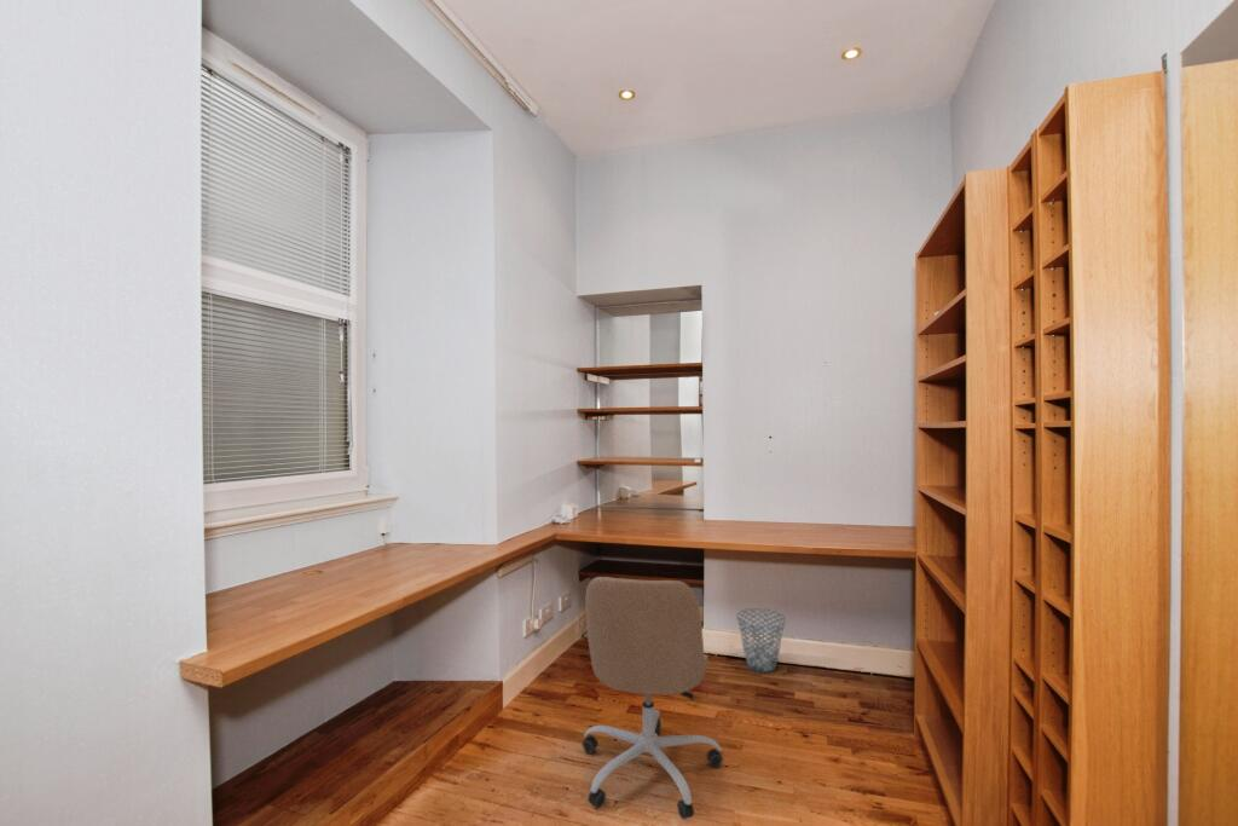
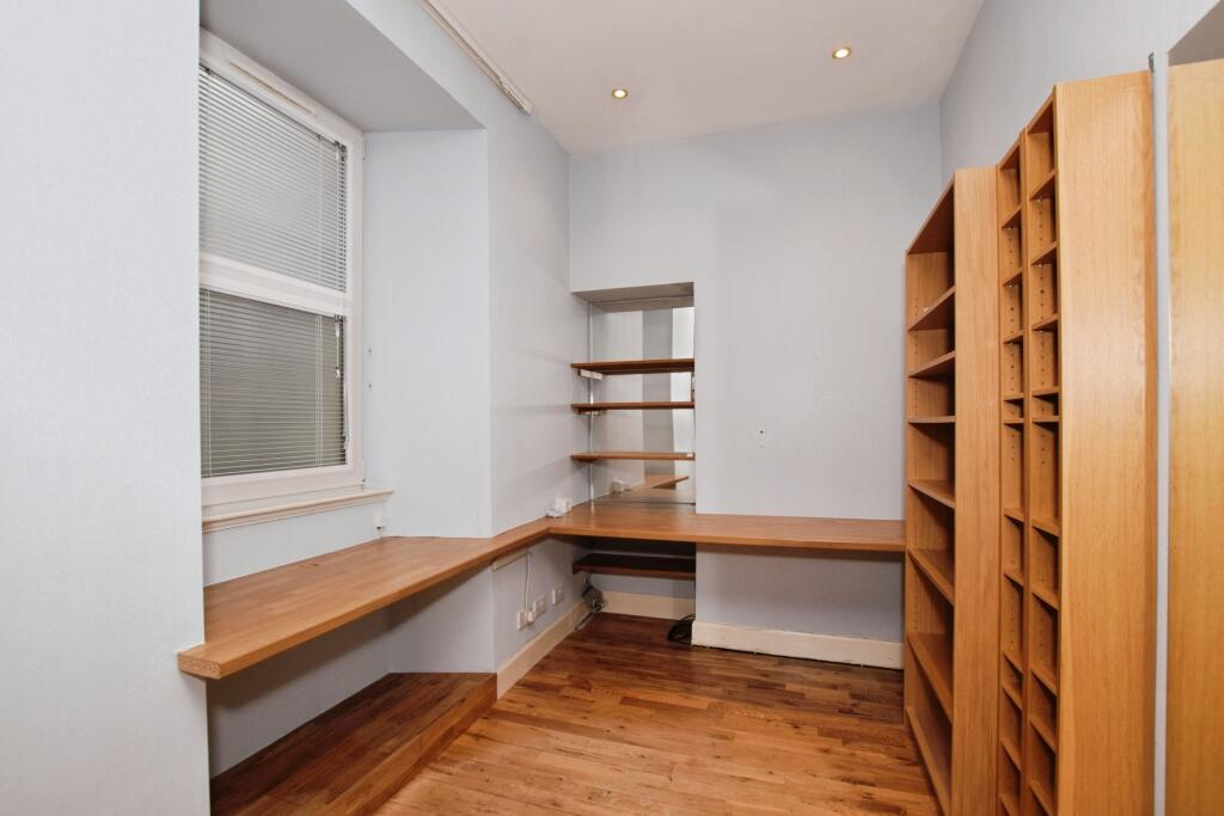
- office chair (648, 664)
- waste basket (760, 641)
